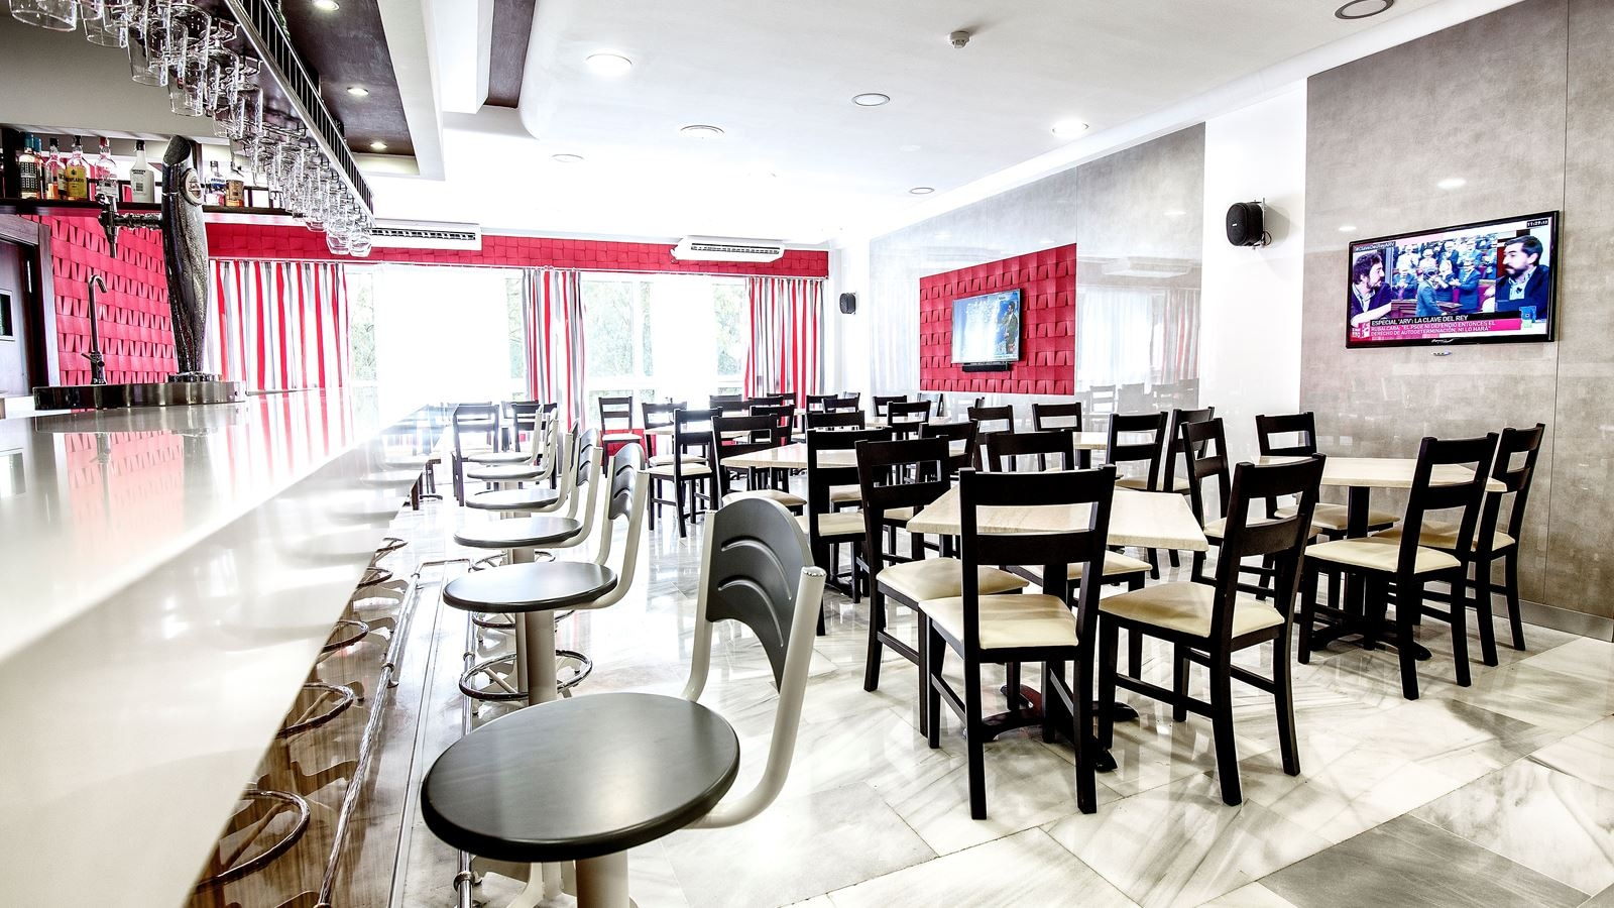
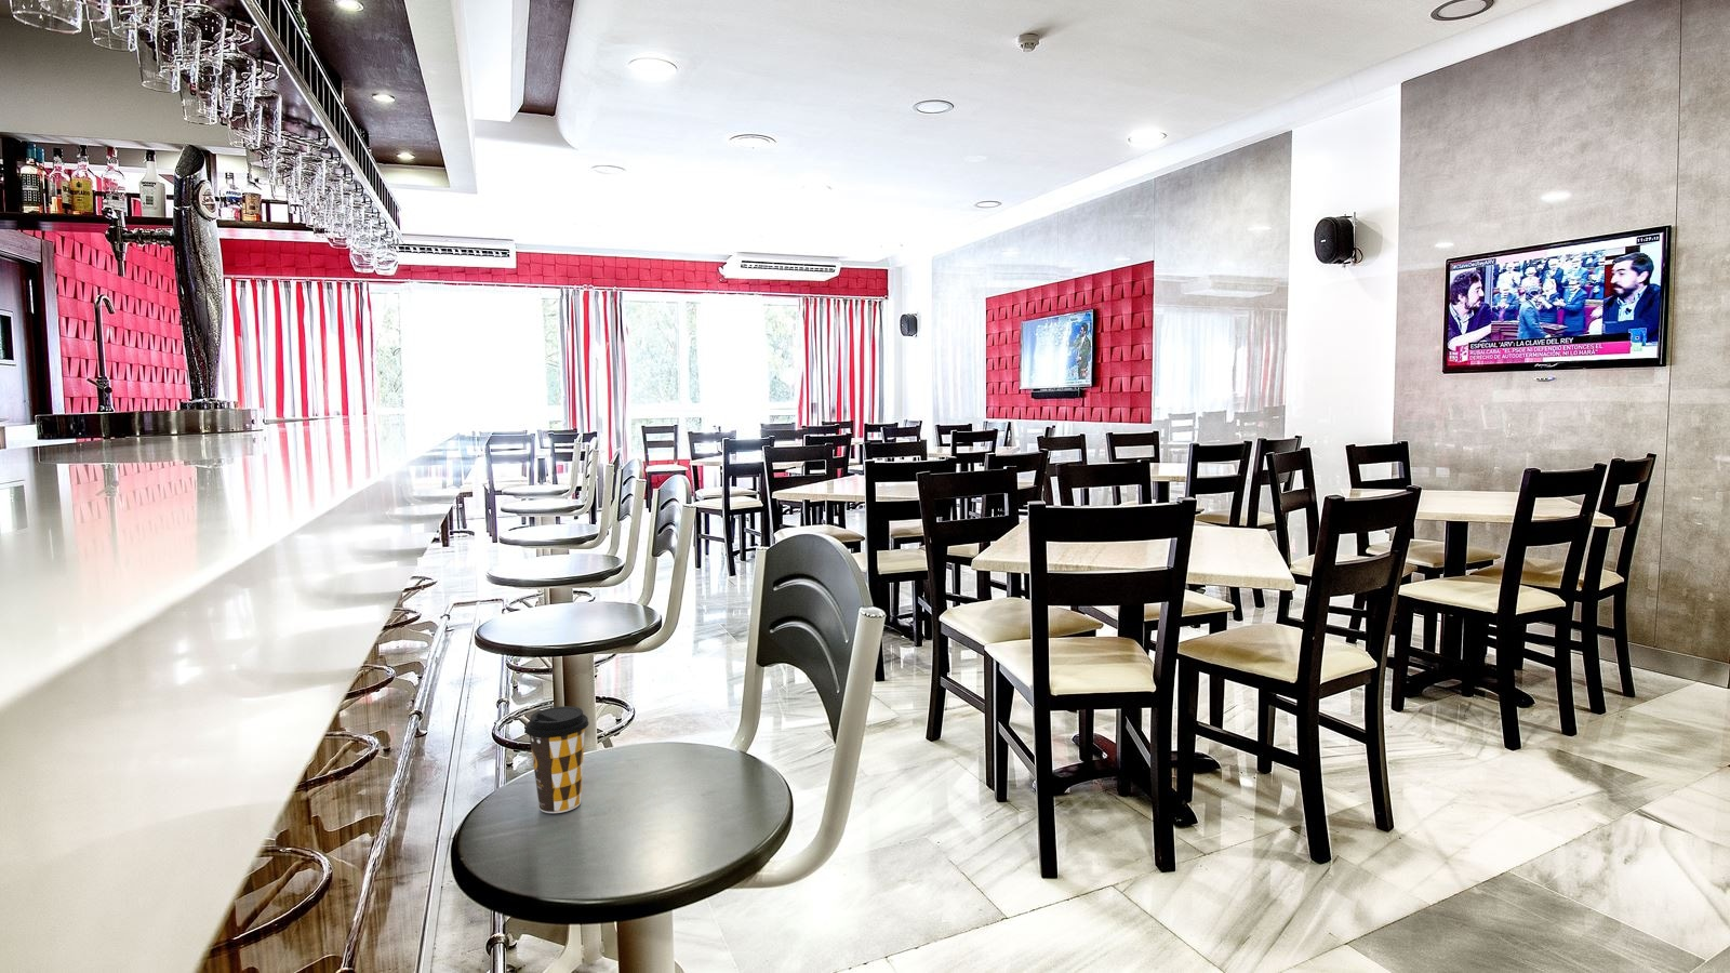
+ coffee cup (558, 759)
